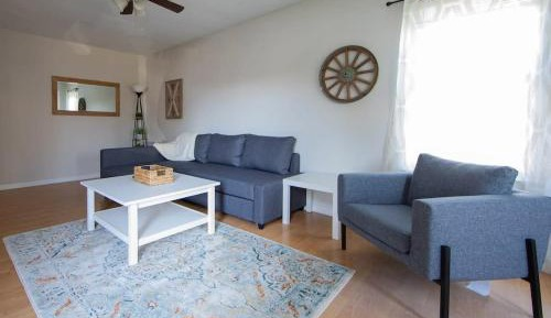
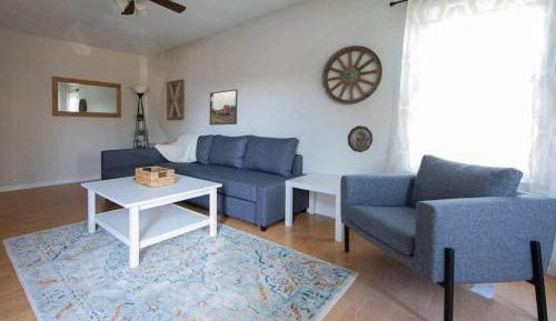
+ decorative plate (359, 139)
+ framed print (222, 108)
